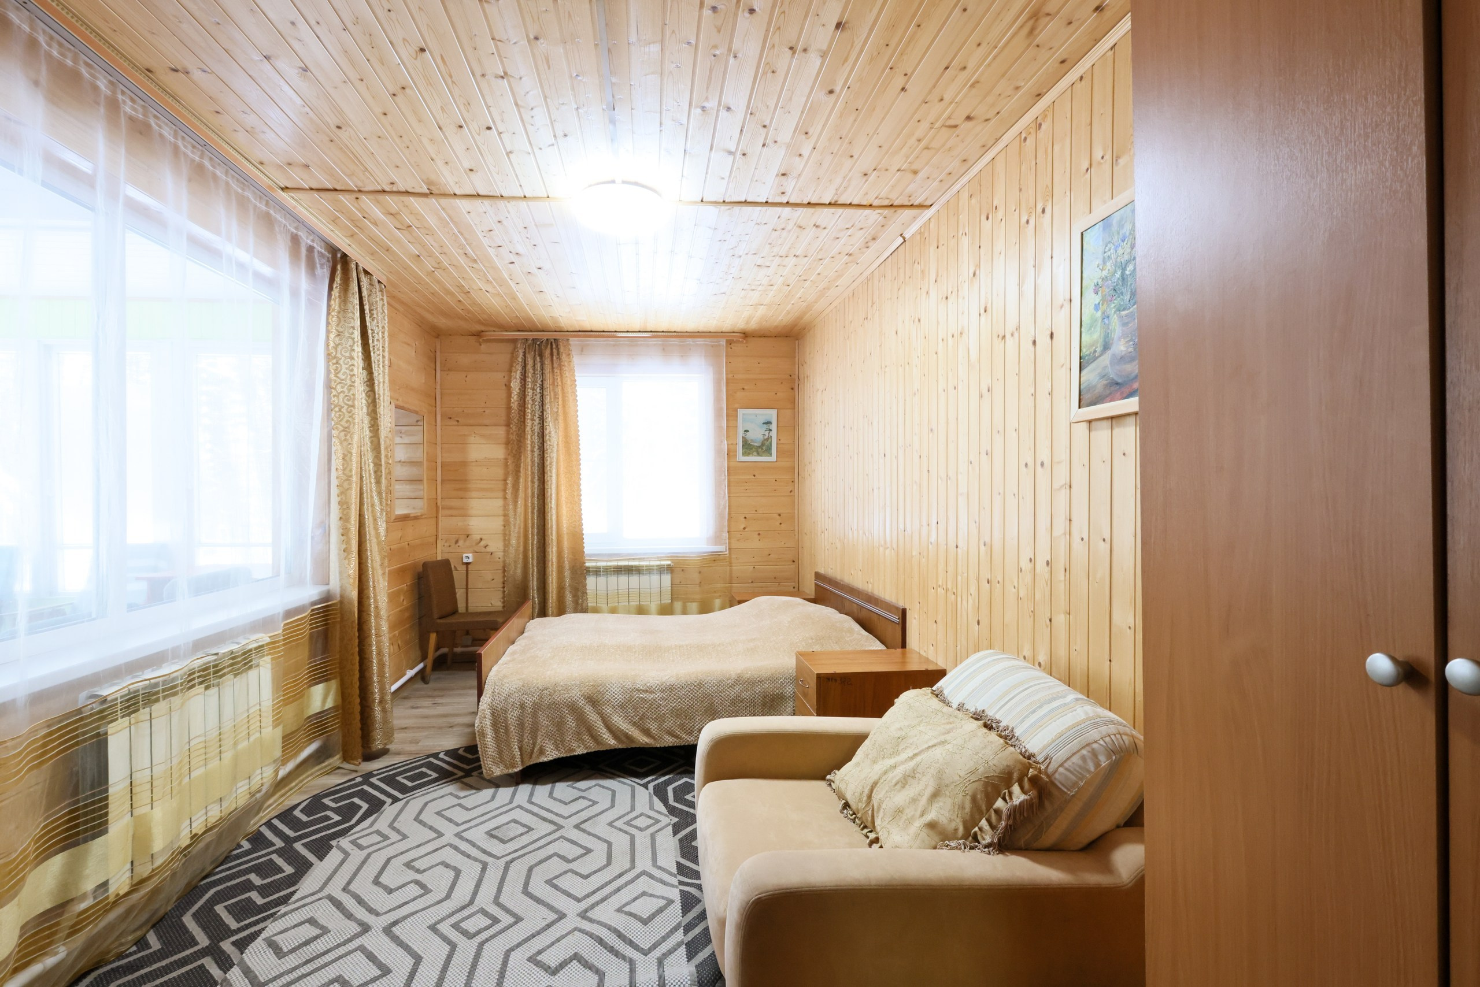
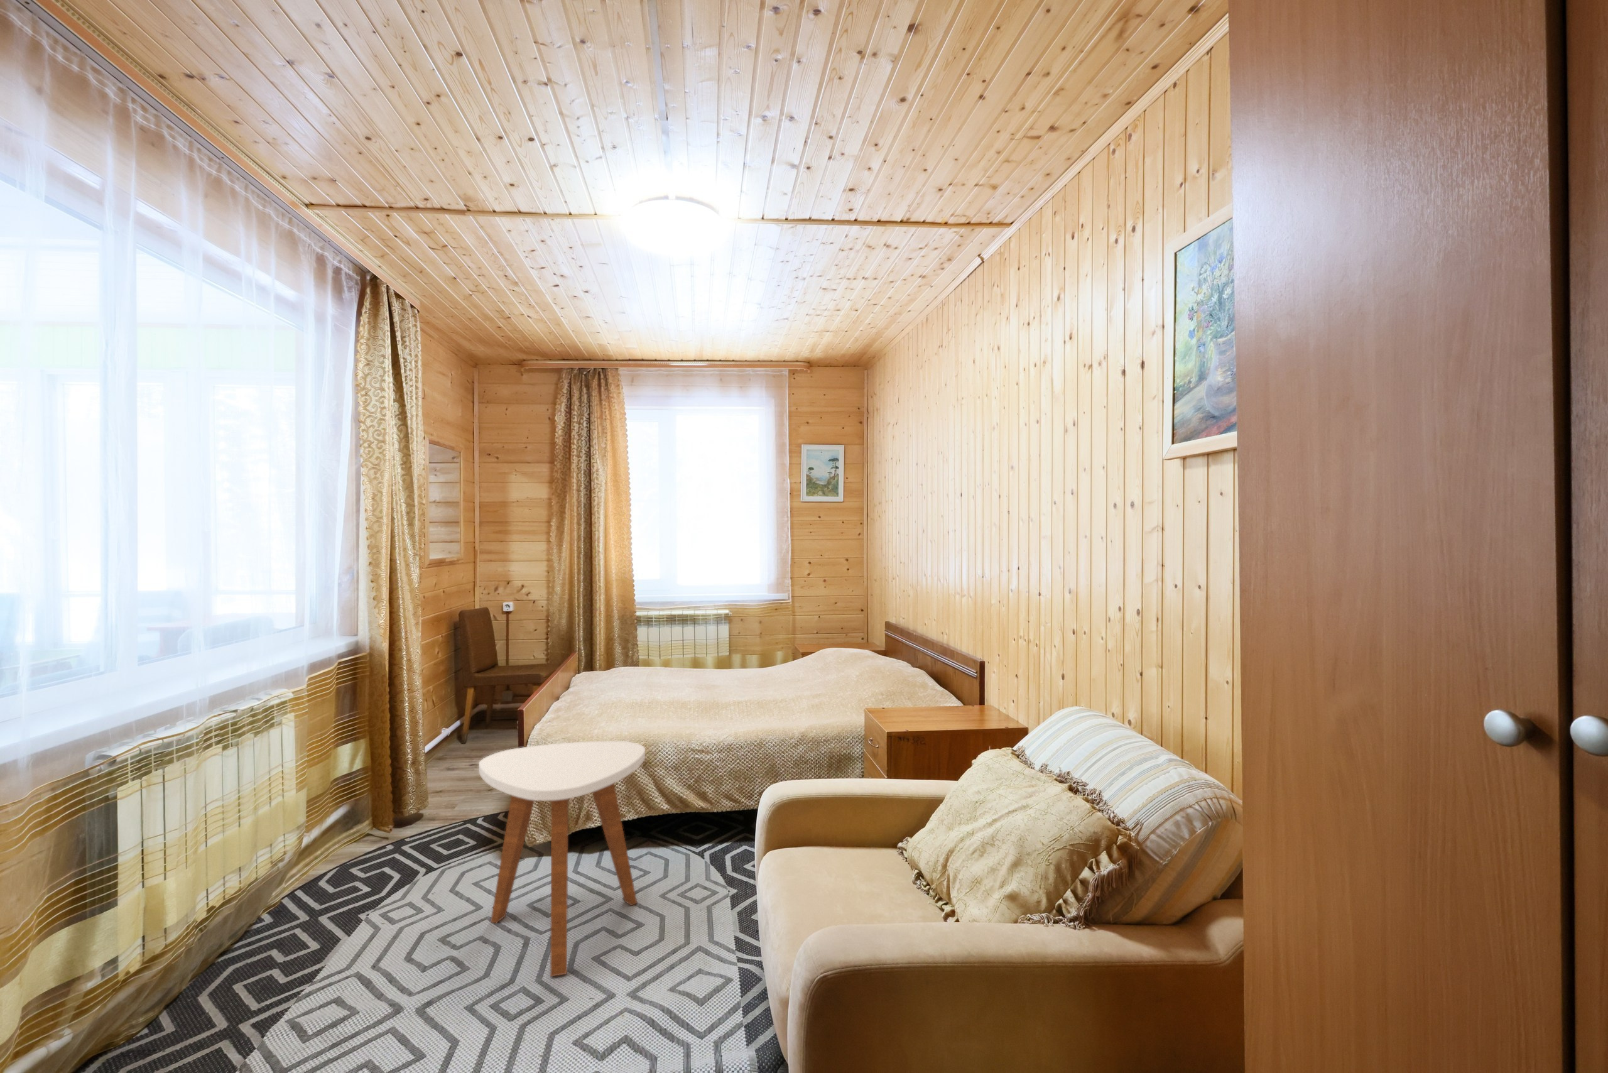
+ side table (568, 845)
